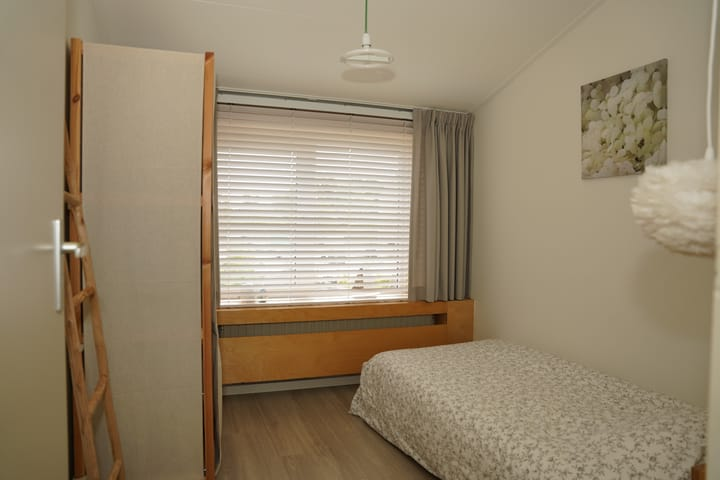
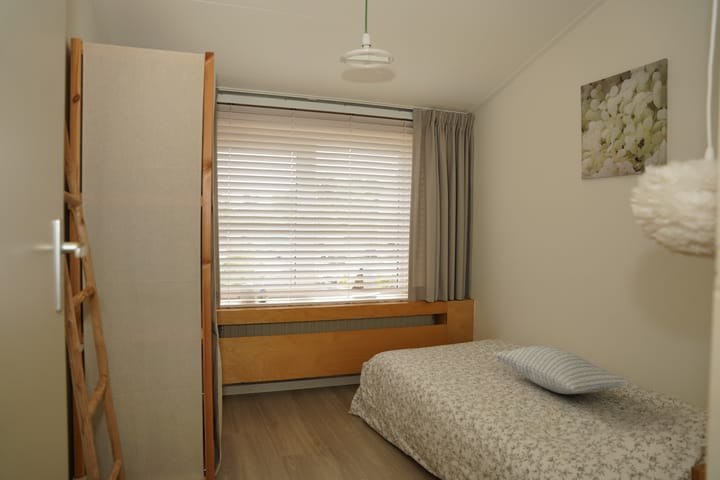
+ pillow (554, 368)
